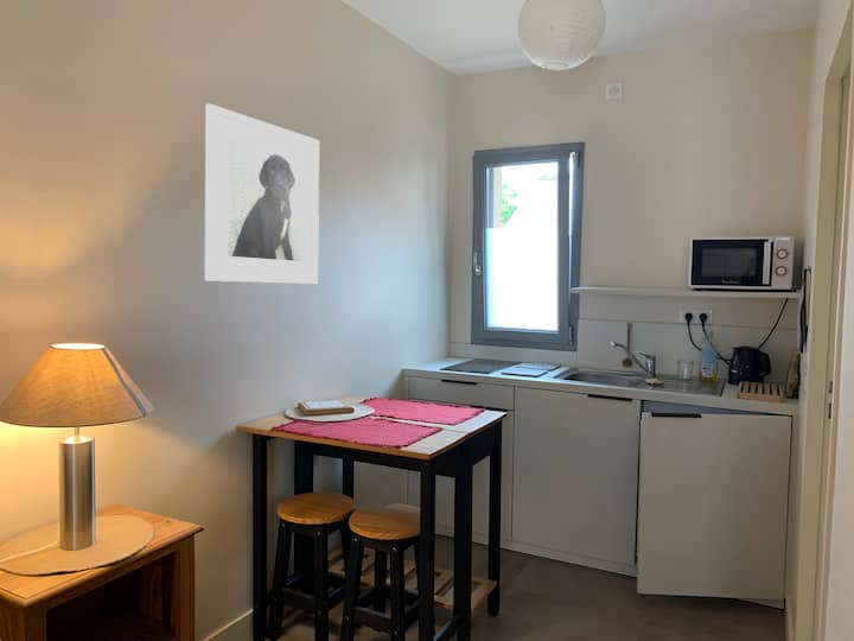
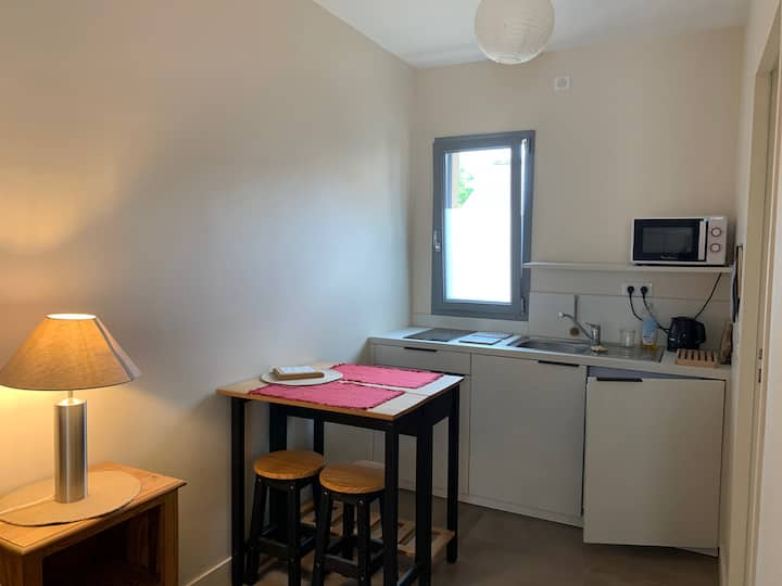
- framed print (267, 203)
